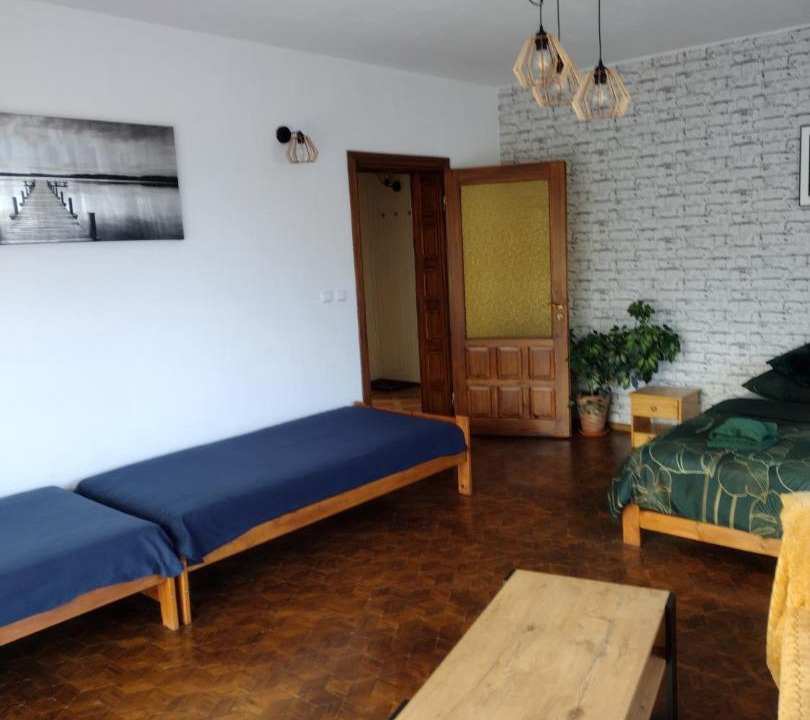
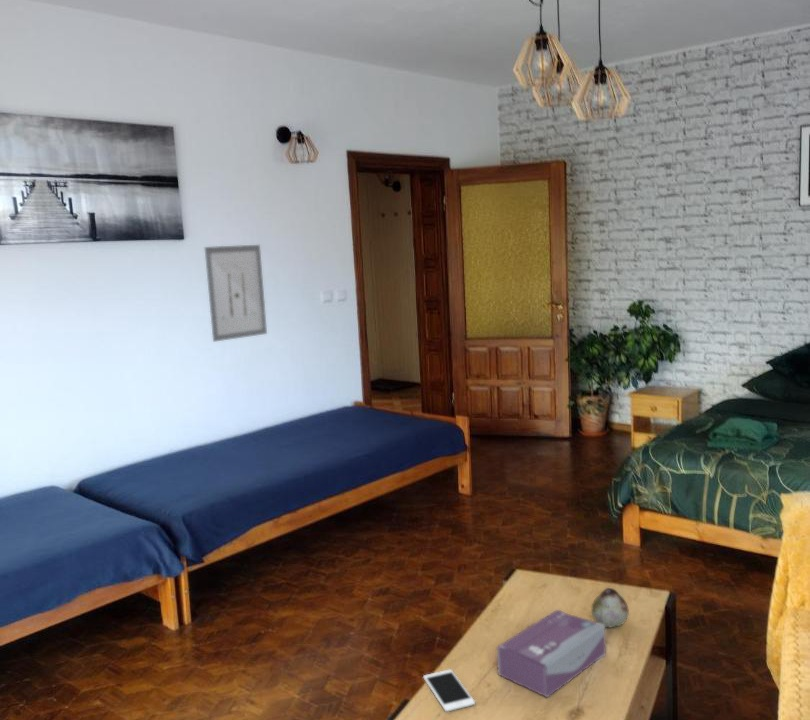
+ fruit (609, 604)
+ wall art (236, 292)
+ cell phone (448, 689)
+ tissue box (552, 649)
